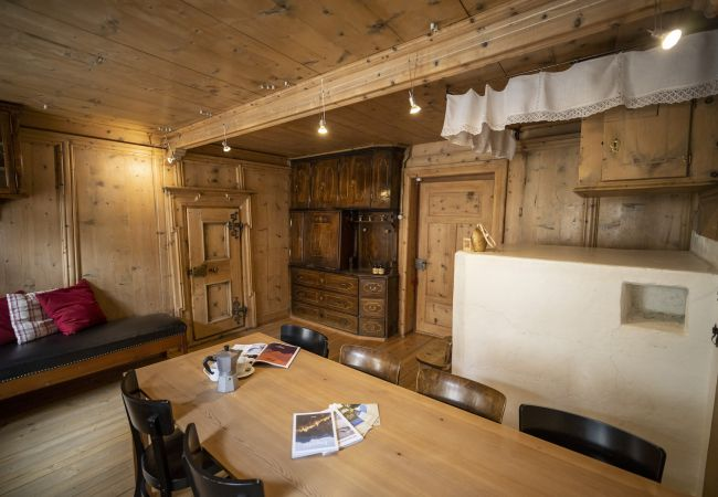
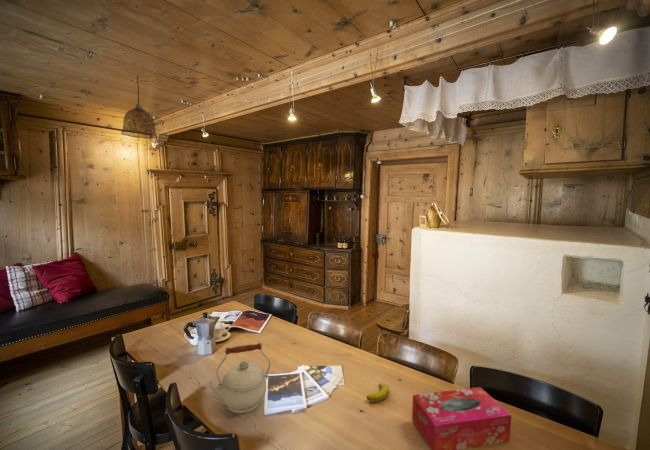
+ pendant lamp (138, 105)
+ banana (379, 392)
+ kettle (240, 374)
+ tissue box (459, 417)
